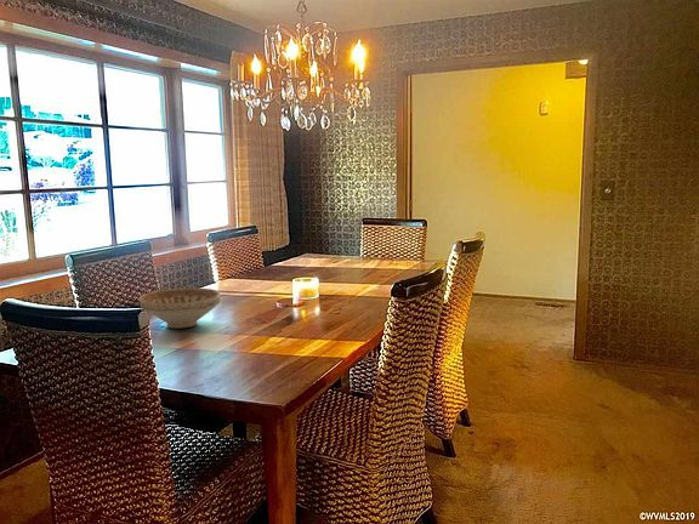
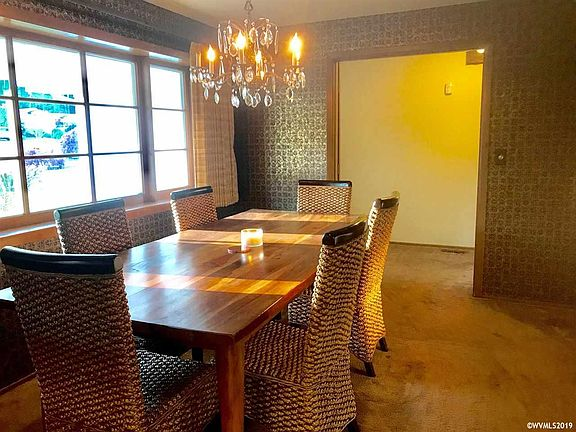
- decorative bowl (181, 309)
